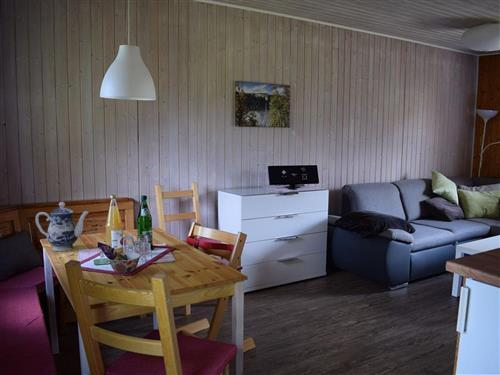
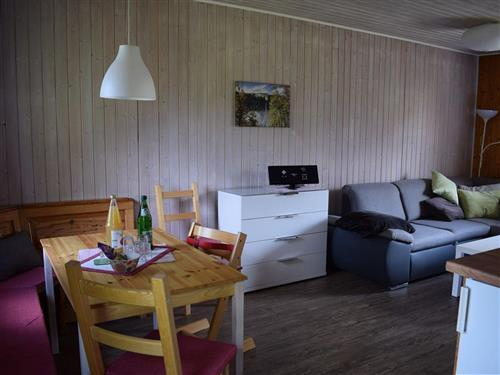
- teapot (62, 225)
